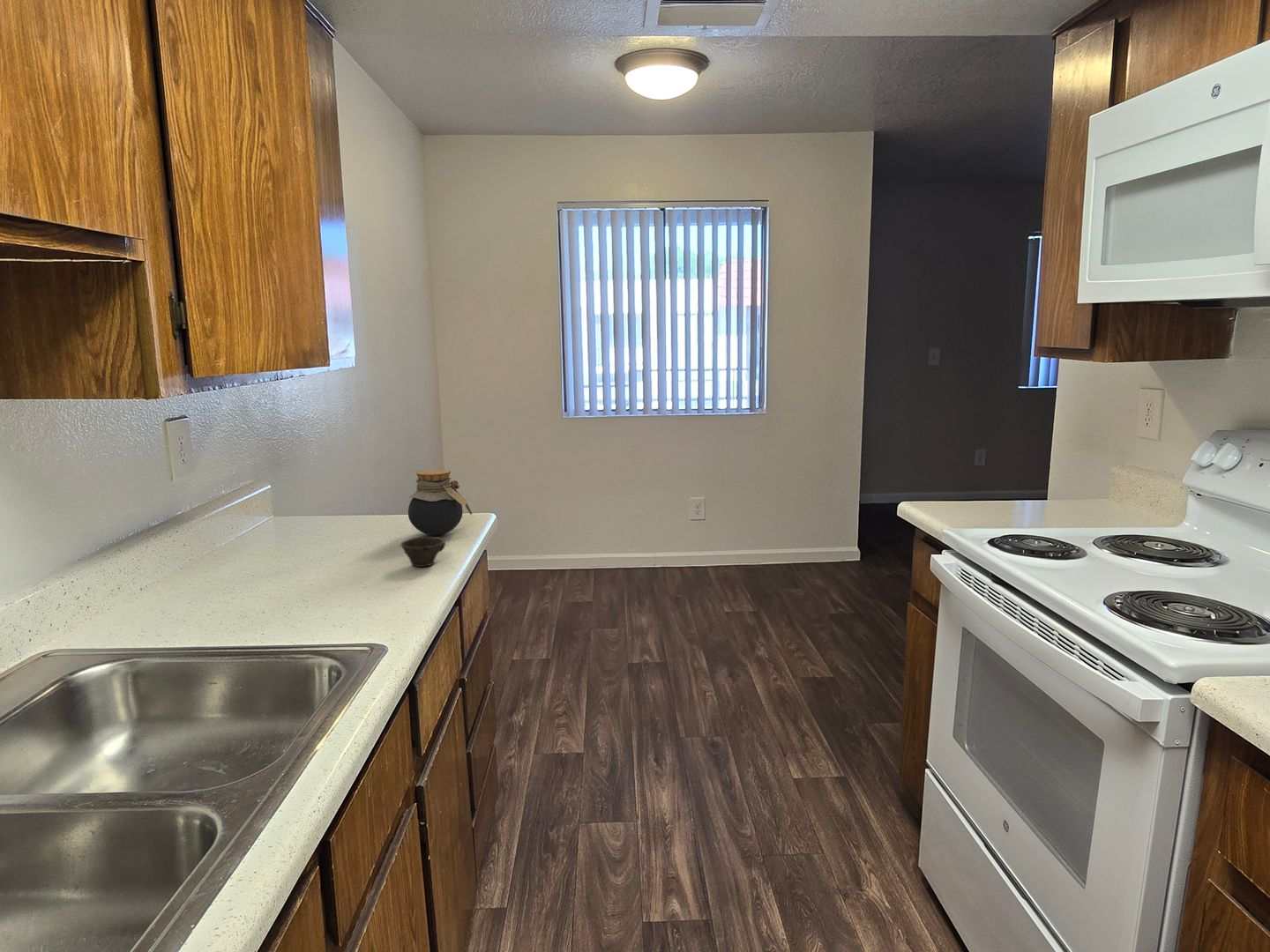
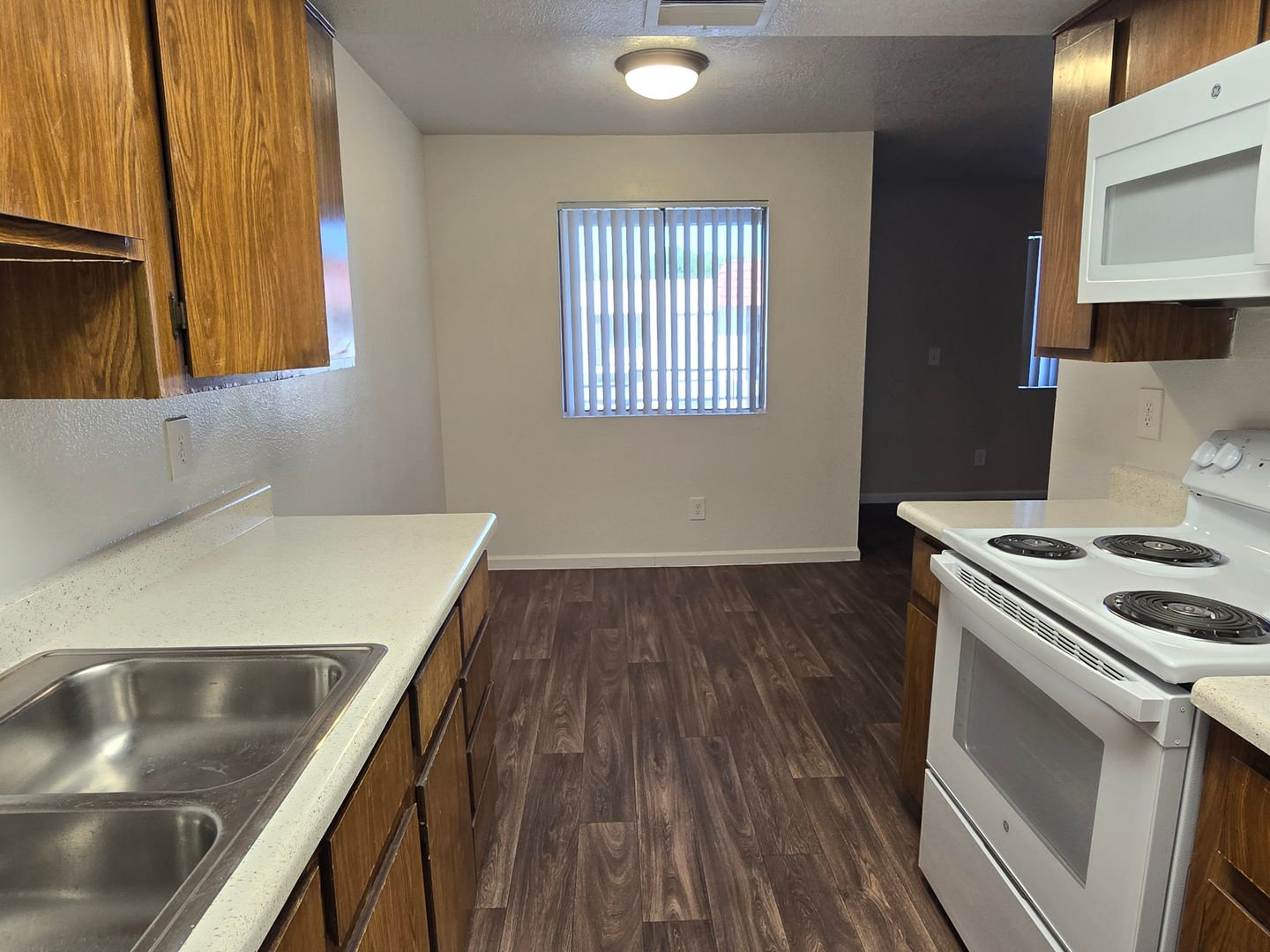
- cup (425, 552)
- jar (437, 503)
